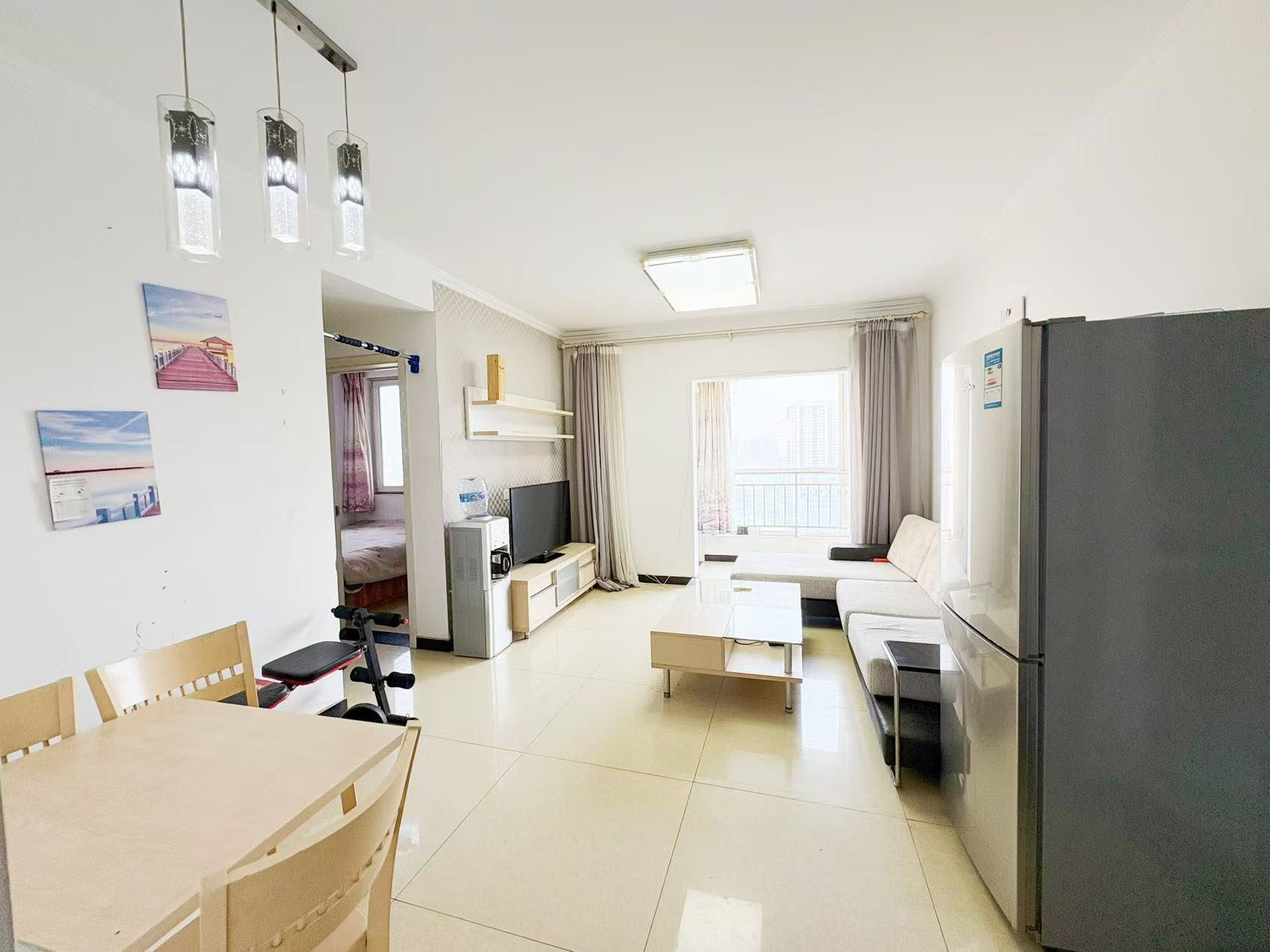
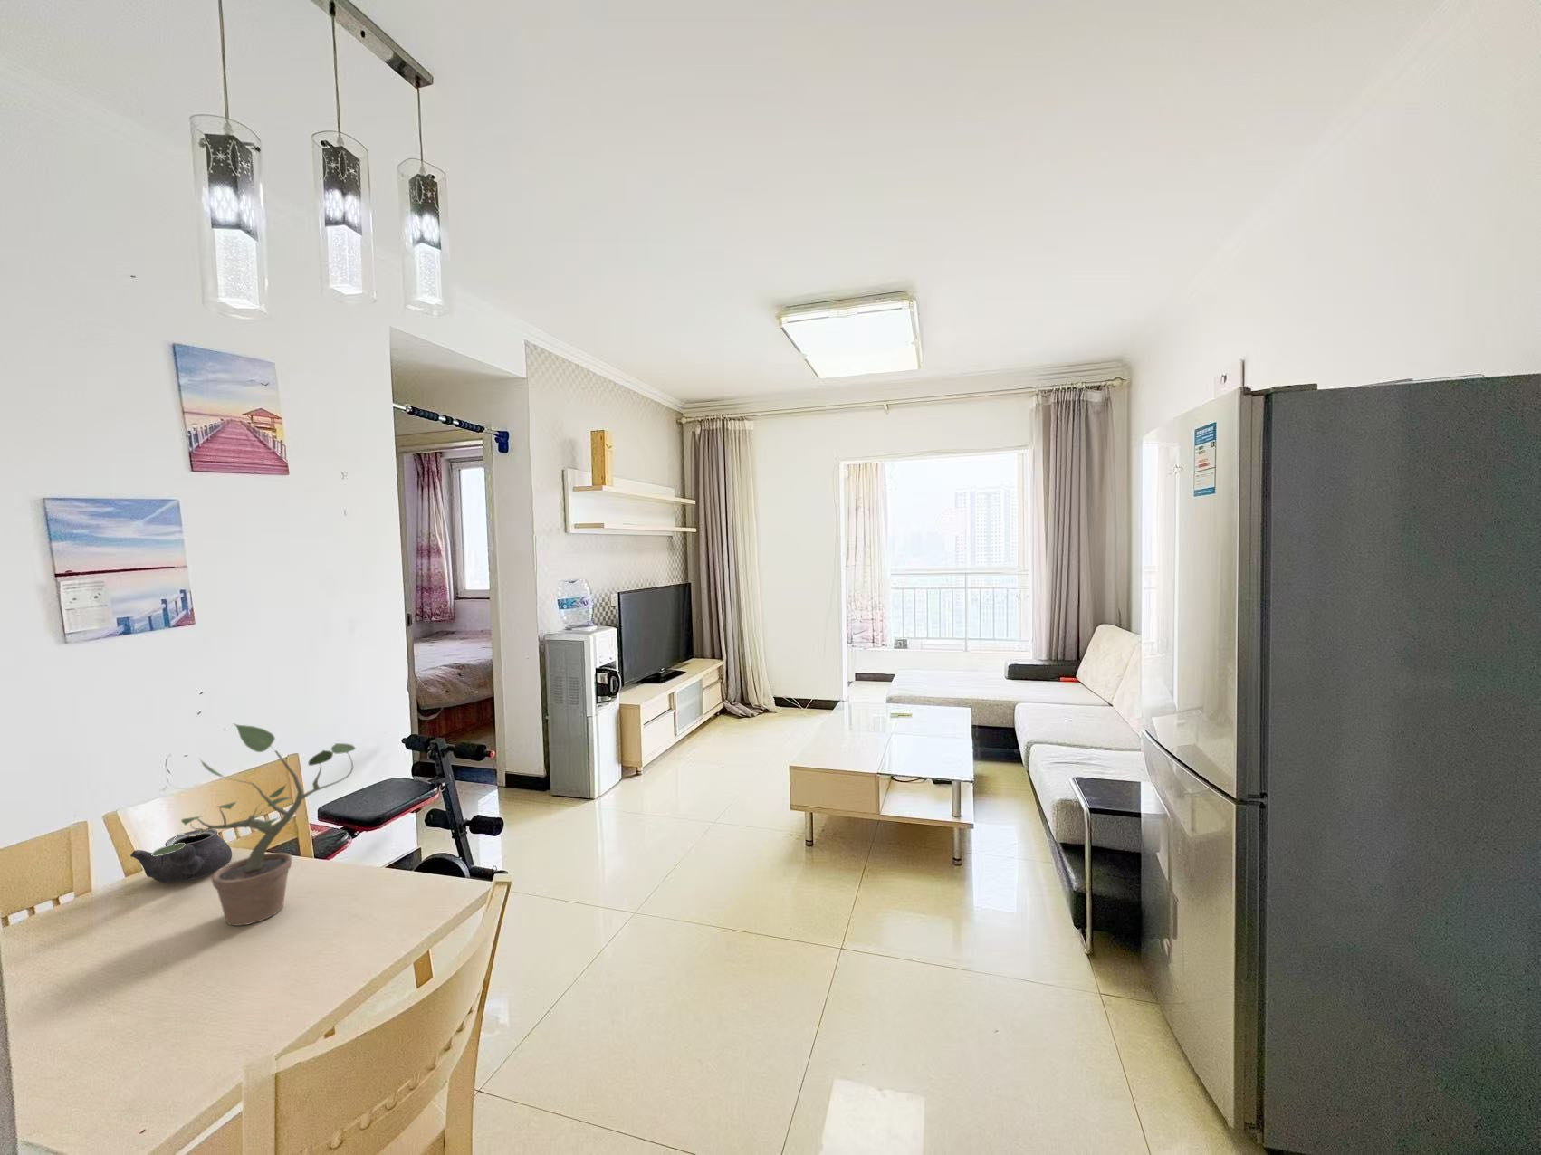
+ teapot (183, 857)
+ potted plant (269, 820)
